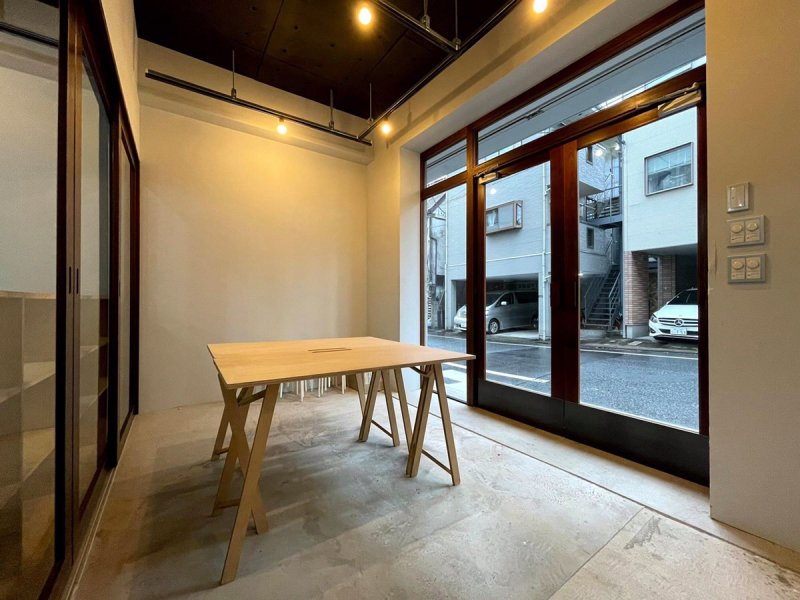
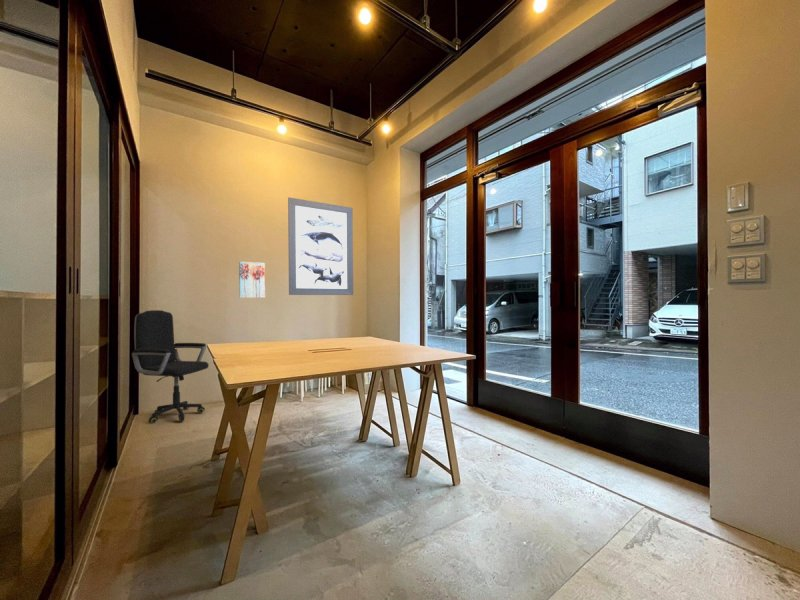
+ office chair (172, 362)
+ wall art (252, 280)
+ wall art (322, 248)
